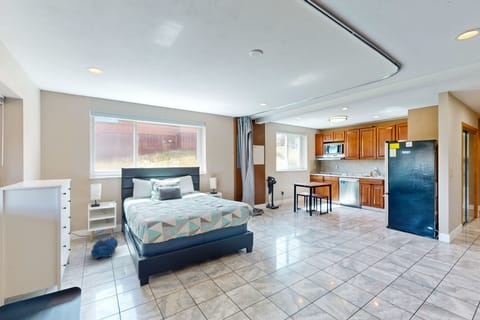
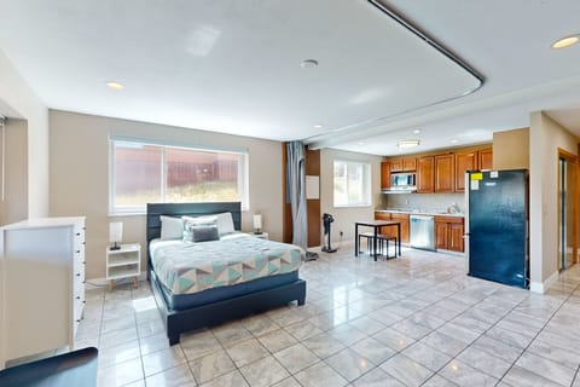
- backpack (105, 246)
